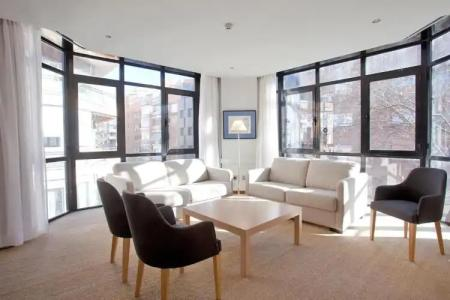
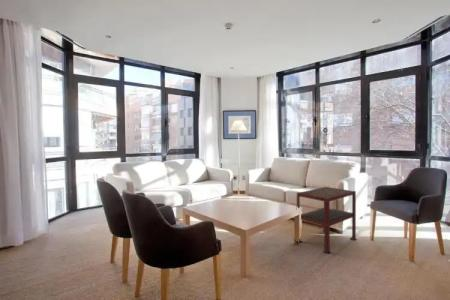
+ side table (326, 216)
